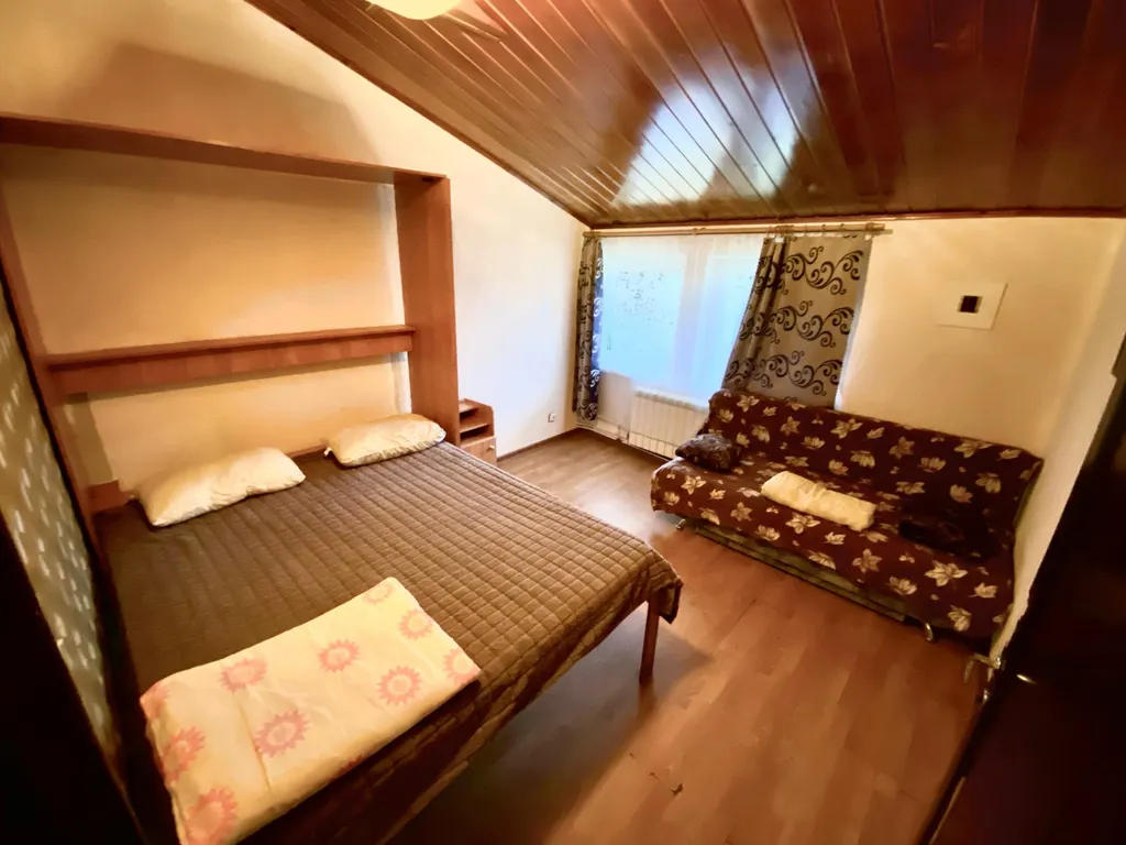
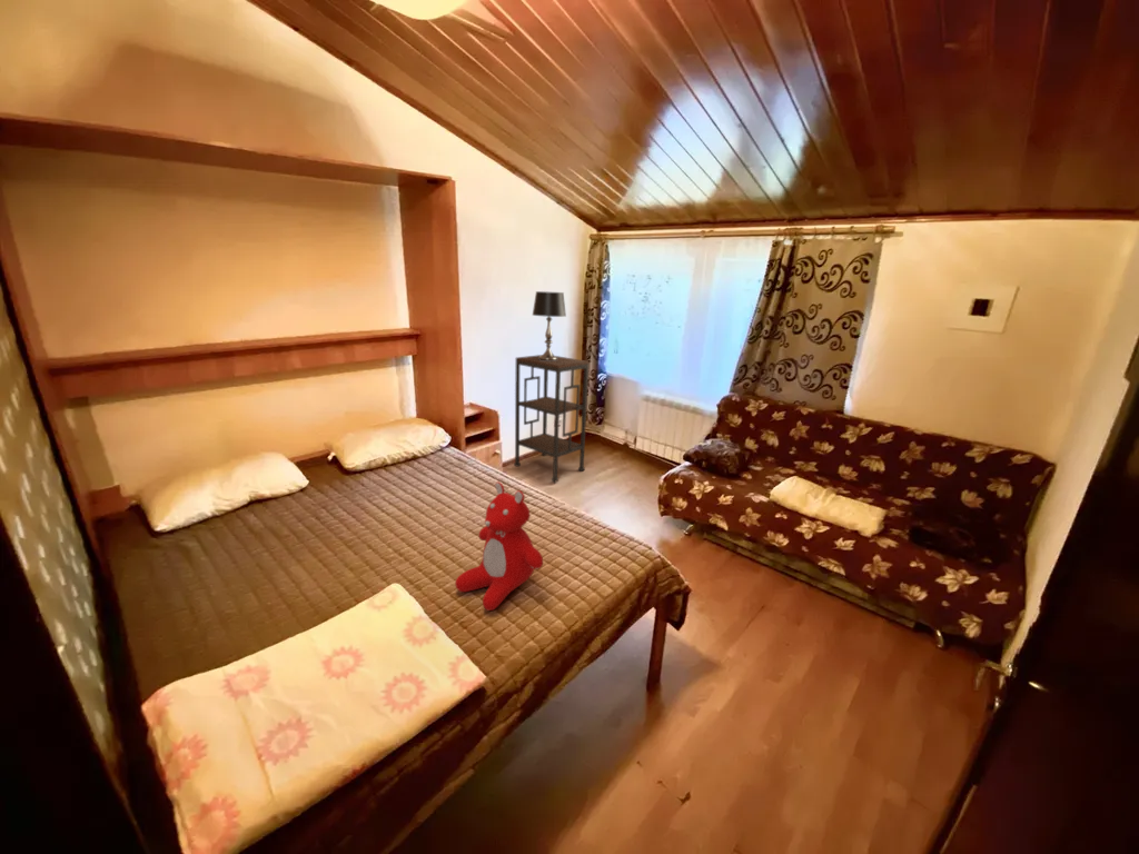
+ table lamp (548, 326)
+ shelving unit (549, 414)
+ teddy bear (497, 540)
